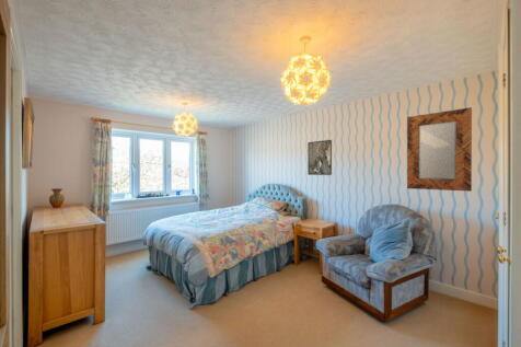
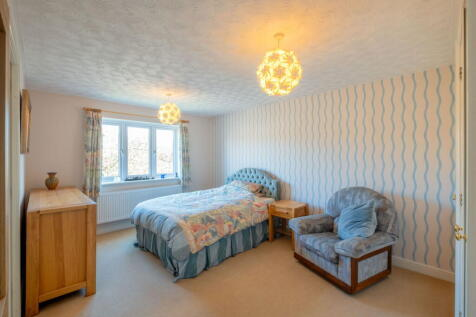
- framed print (319, 158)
- home mirror (437, 151)
